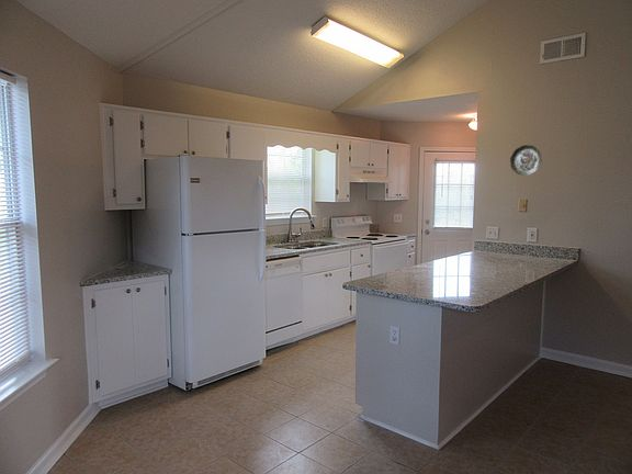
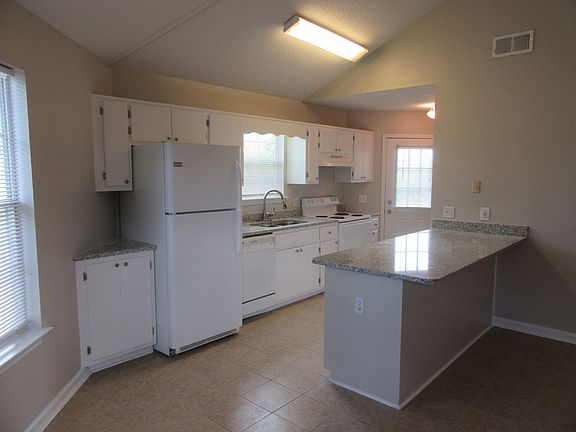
- decorative plate (526, 160)
